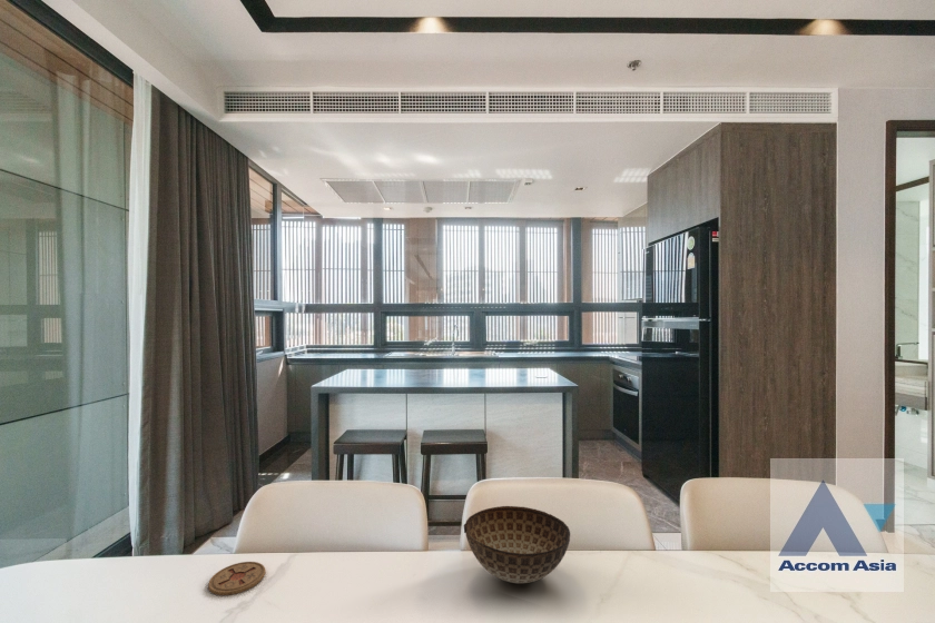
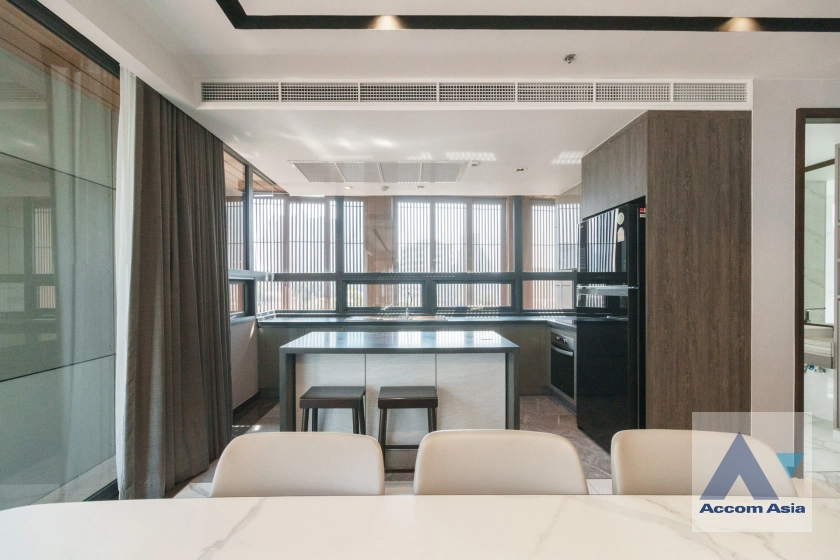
- bowl (516, 548)
- coaster (237, 577)
